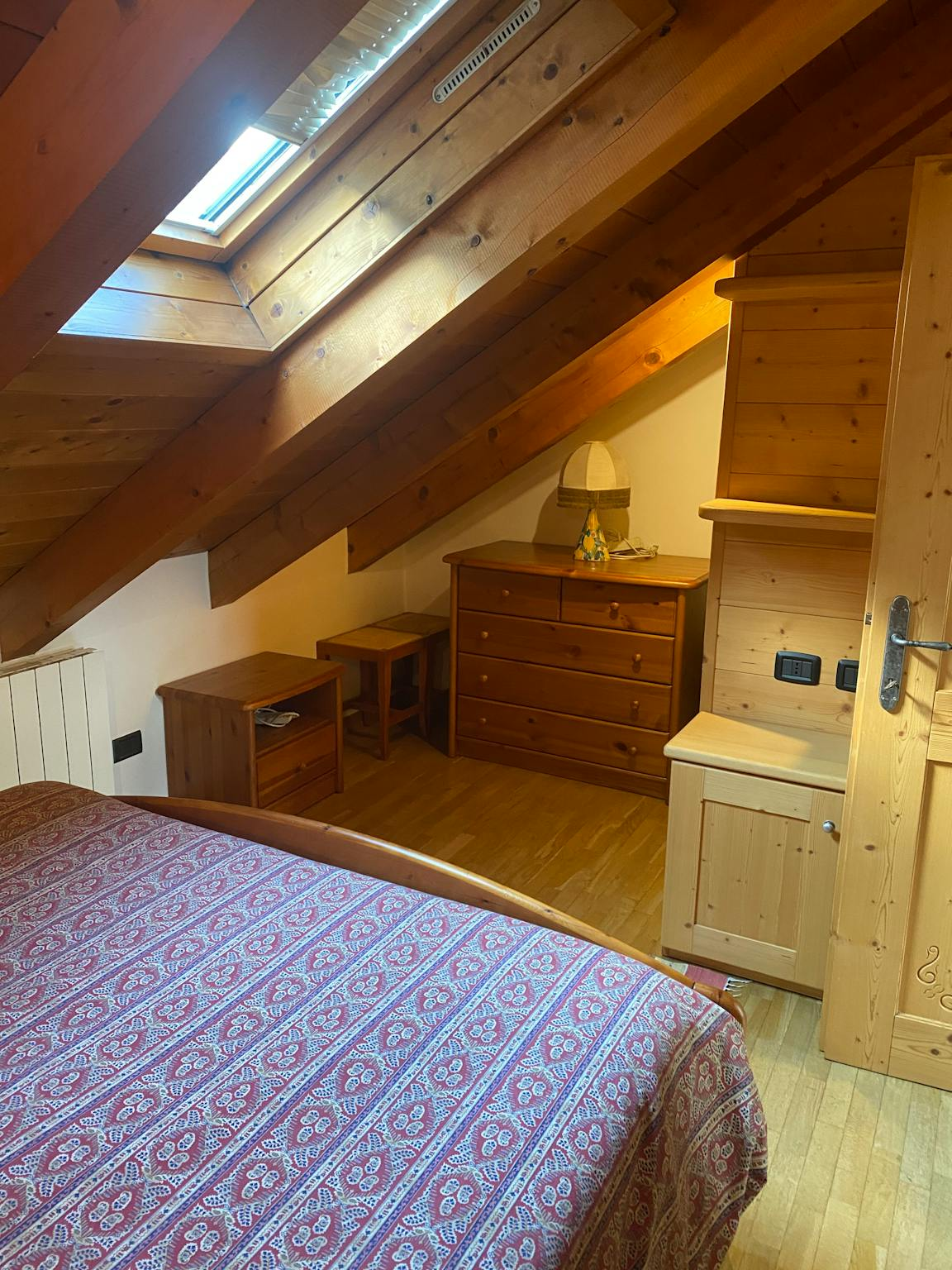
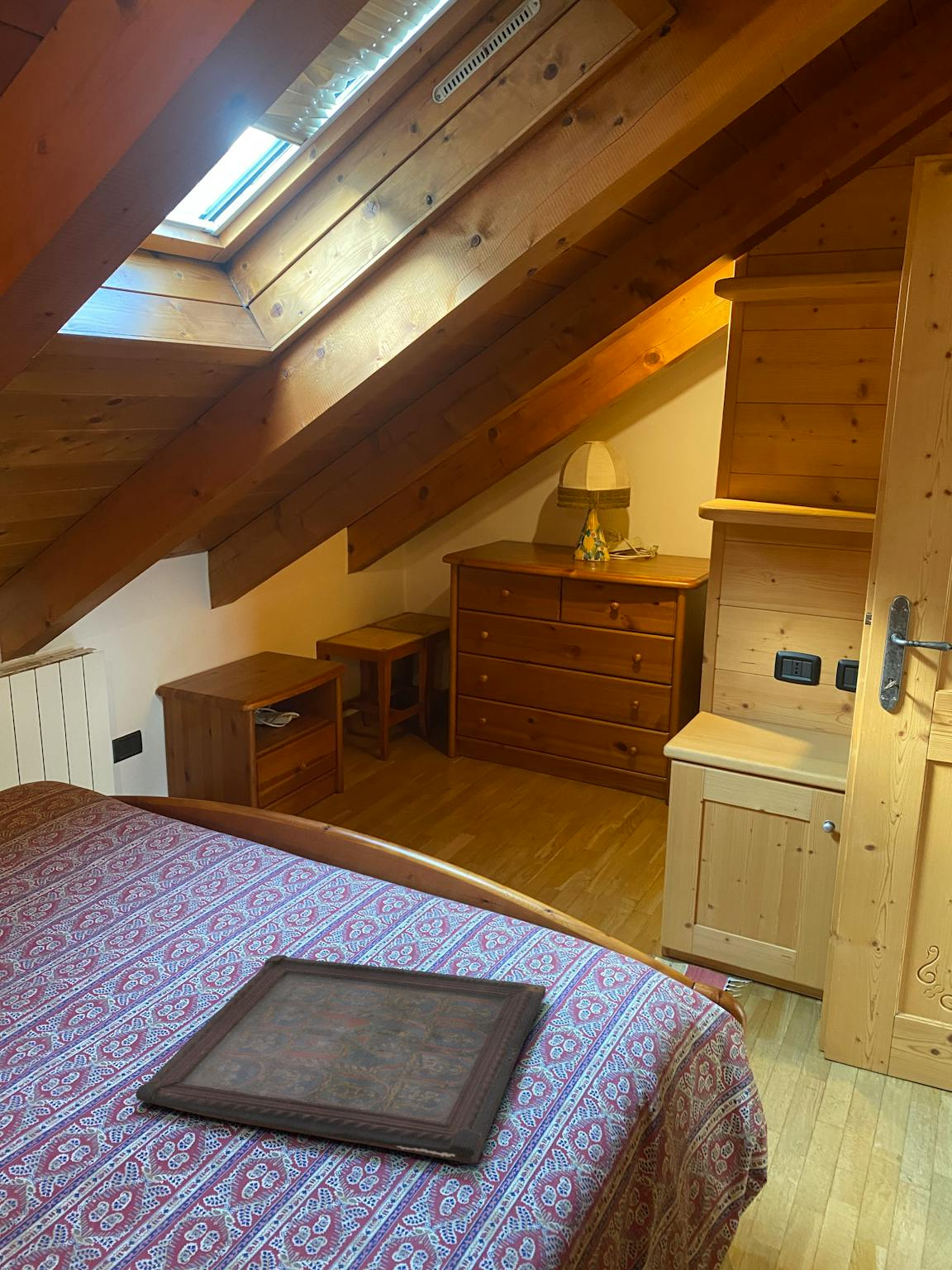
+ serving tray (360, 1038)
